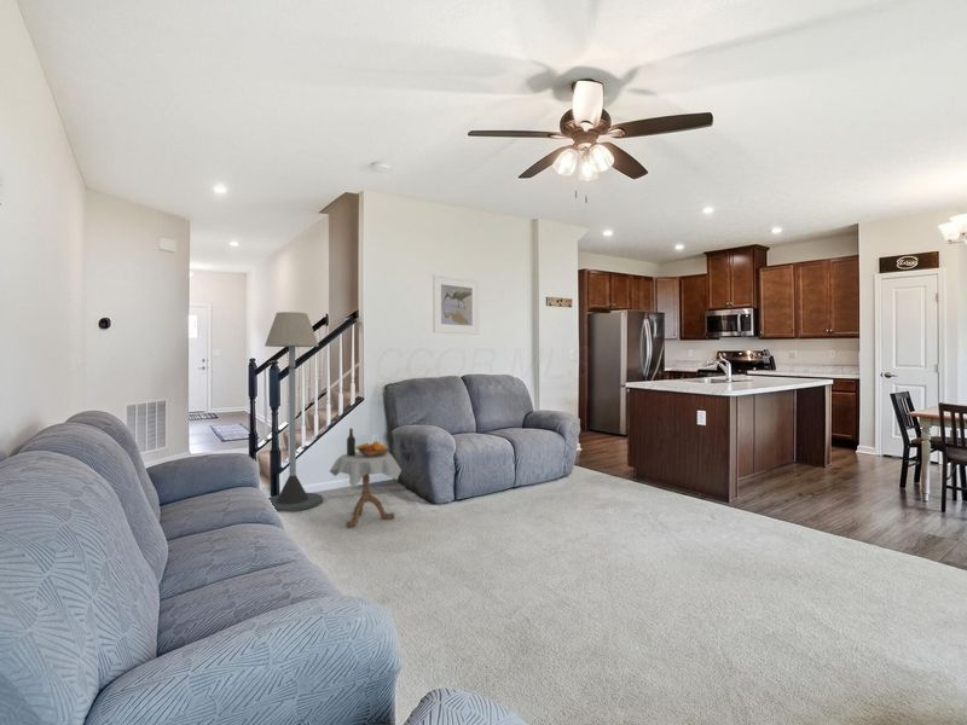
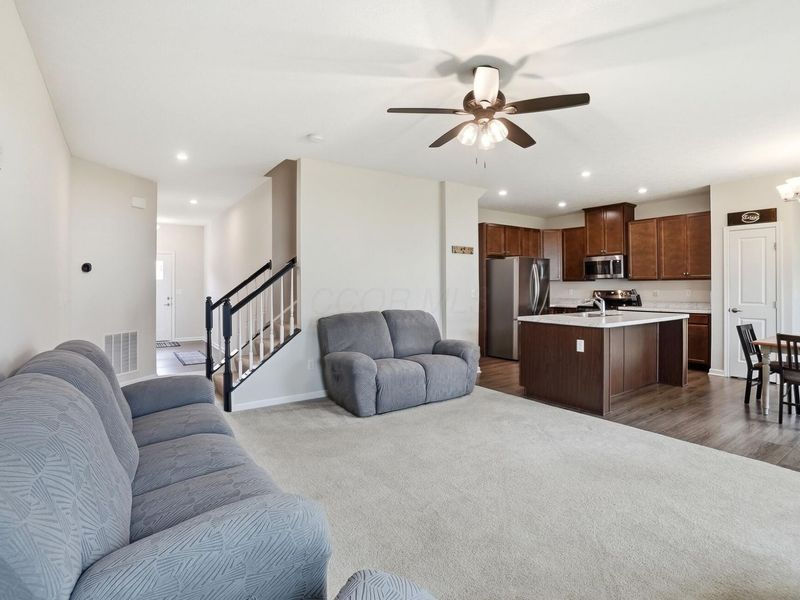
- side table (366, 474)
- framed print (456, 304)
- floor lamp (291, 407)
